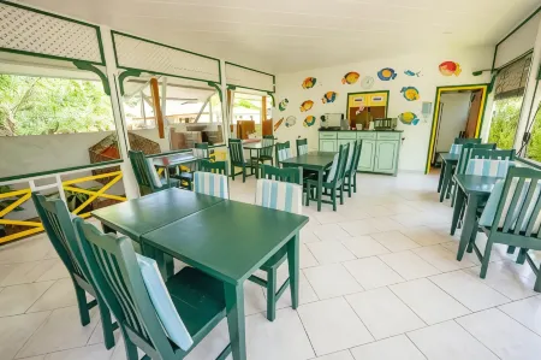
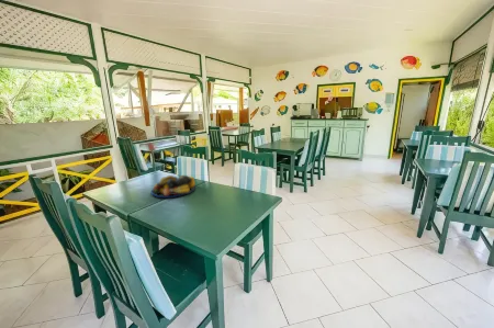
+ fruit bowl (172, 182)
